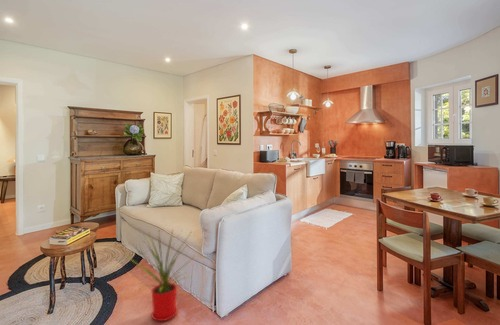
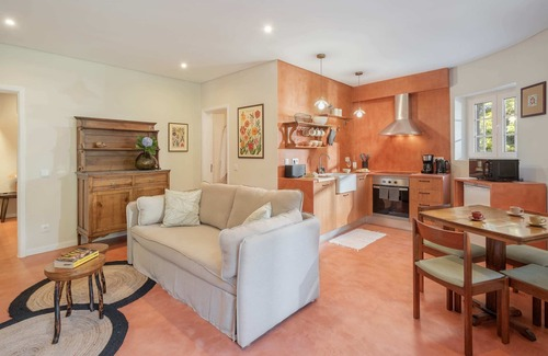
- house plant (165, 271)
